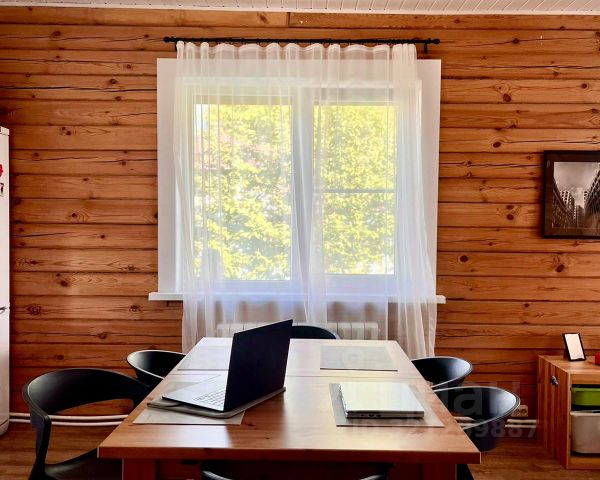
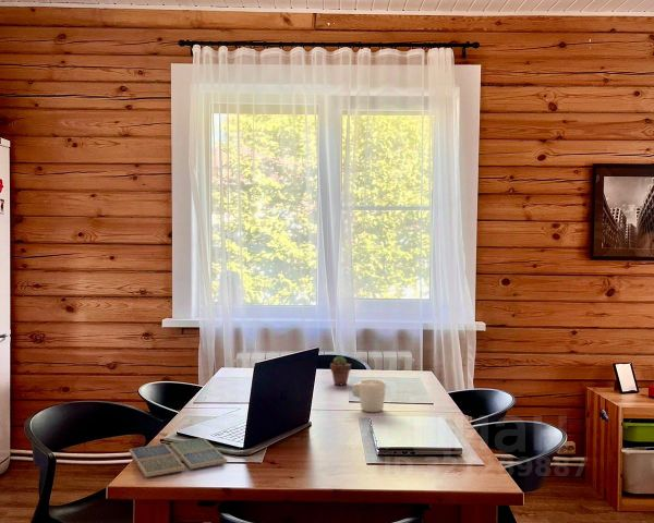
+ drink coaster (178, 454)
+ potted succulent (340, 369)
+ mug (368, 396)
